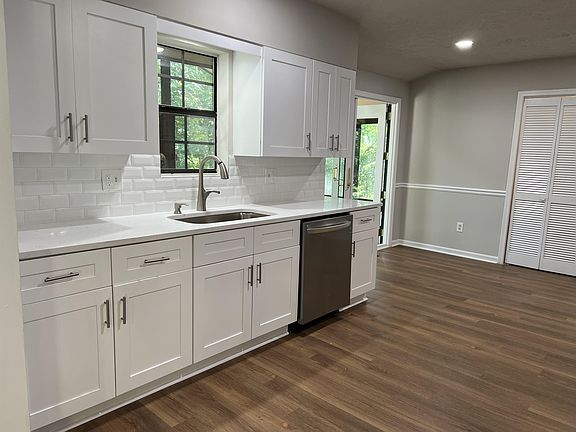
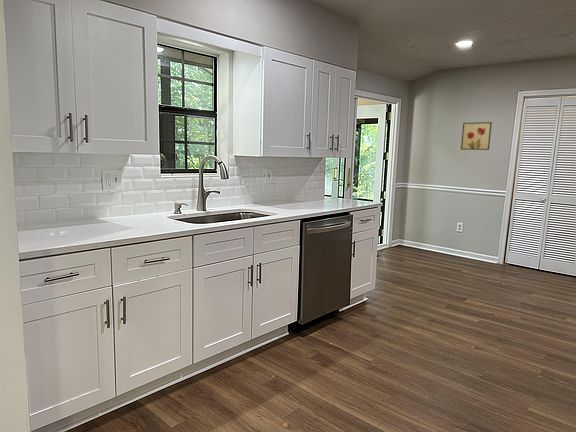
+ wall art (476, 136)
